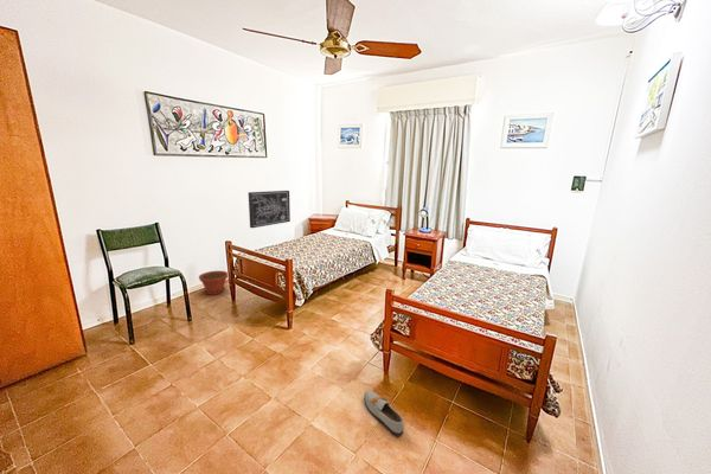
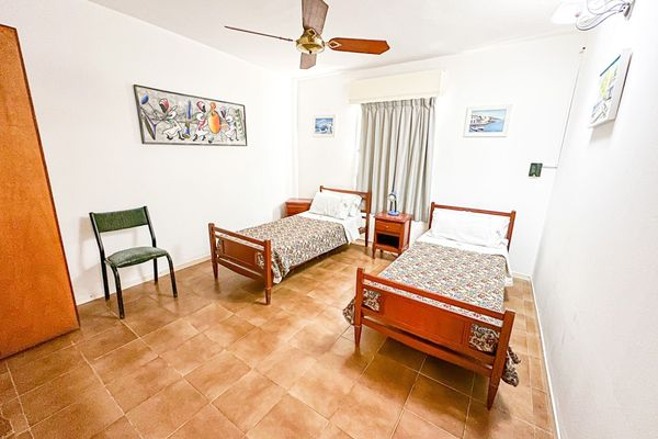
- wall art (270, 207)
- shoe (385, 406)
- plant pot (213, 283)
